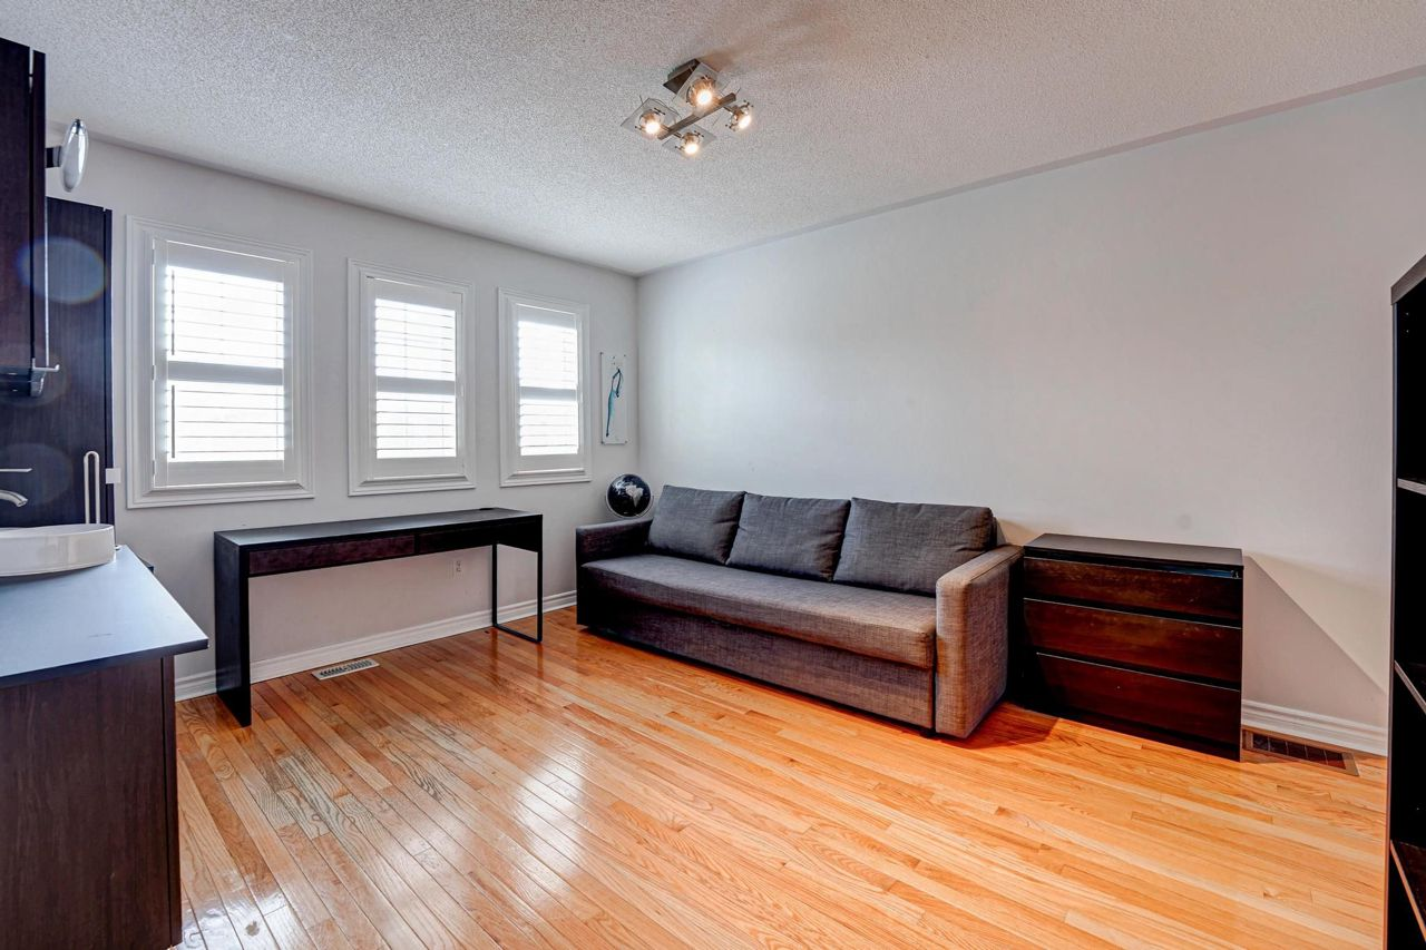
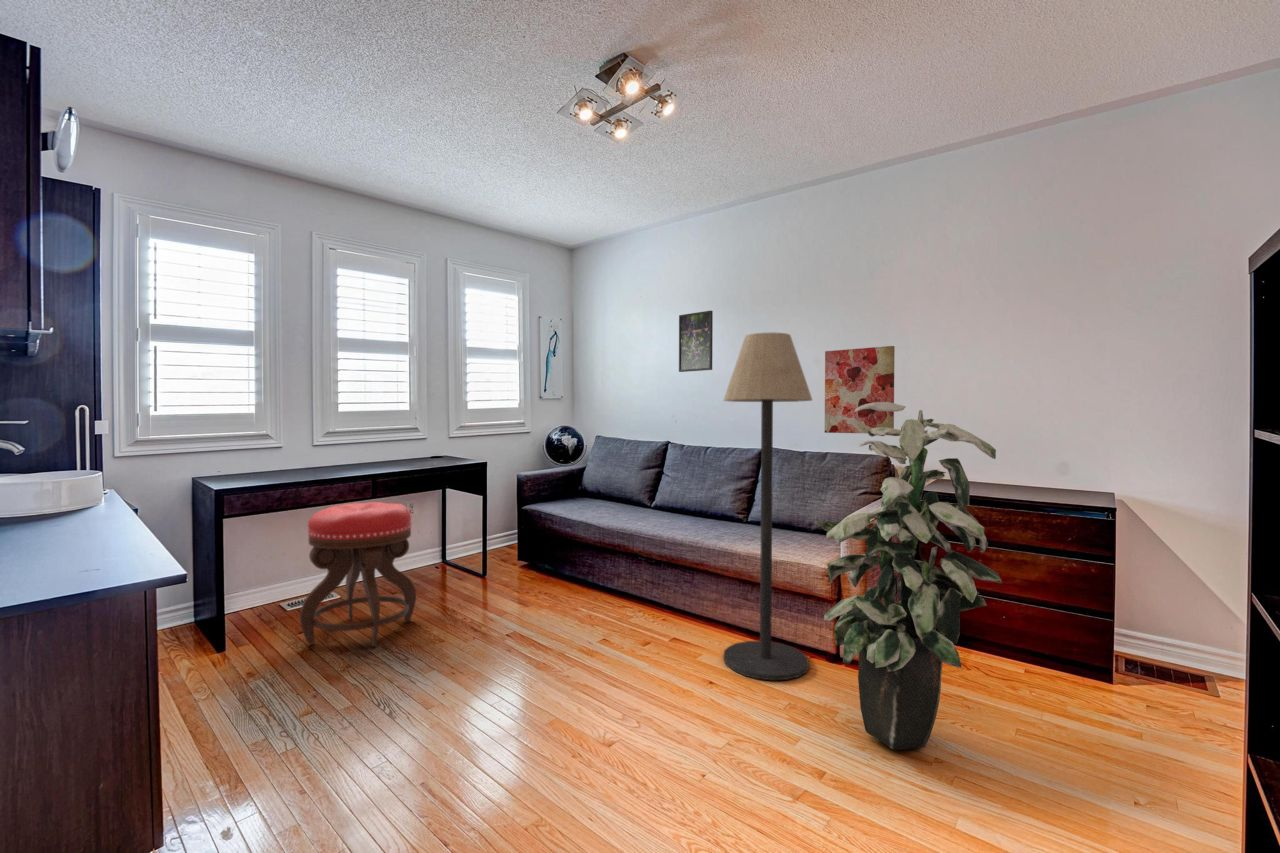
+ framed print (695, 341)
+ wall art (858, 391)
+ stool (361, 569)
+ indoor plant (898, 567)
+ floor lamp (766, 499)
